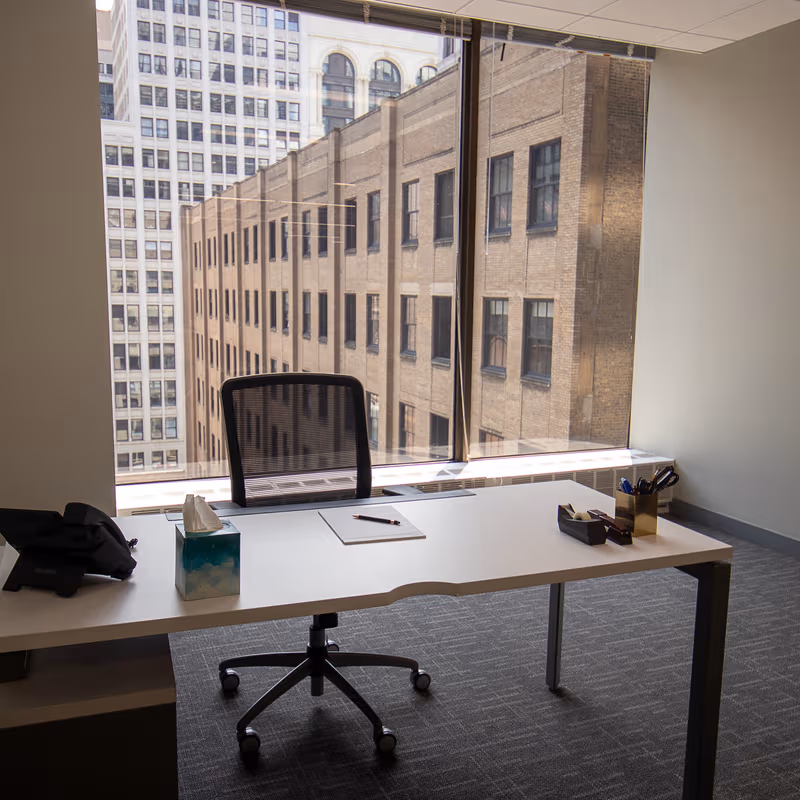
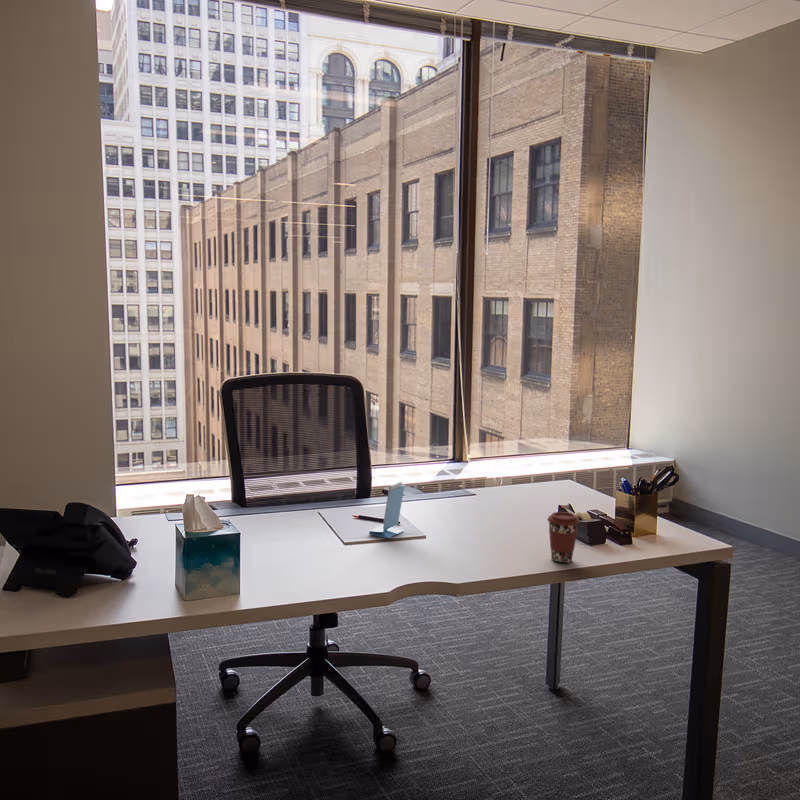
+ smartphone (386, 507)
+ coffee cup (562, 537)
